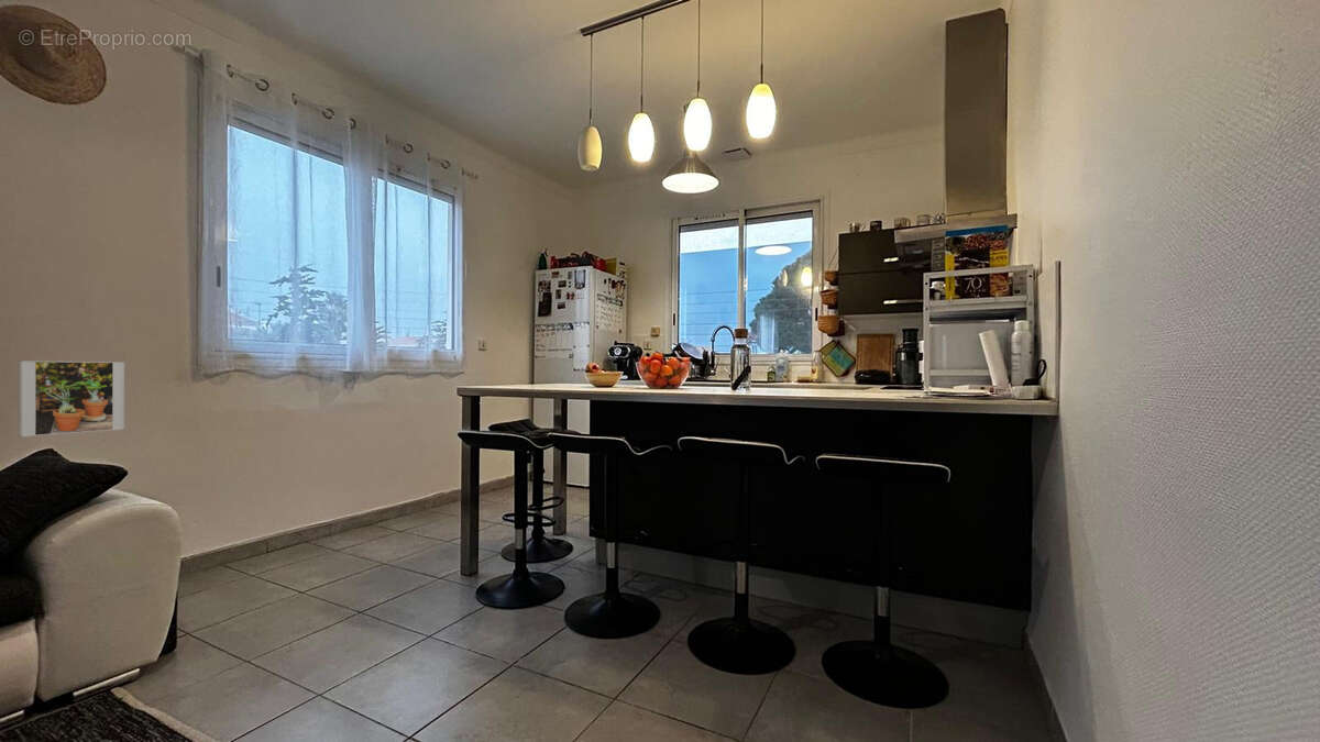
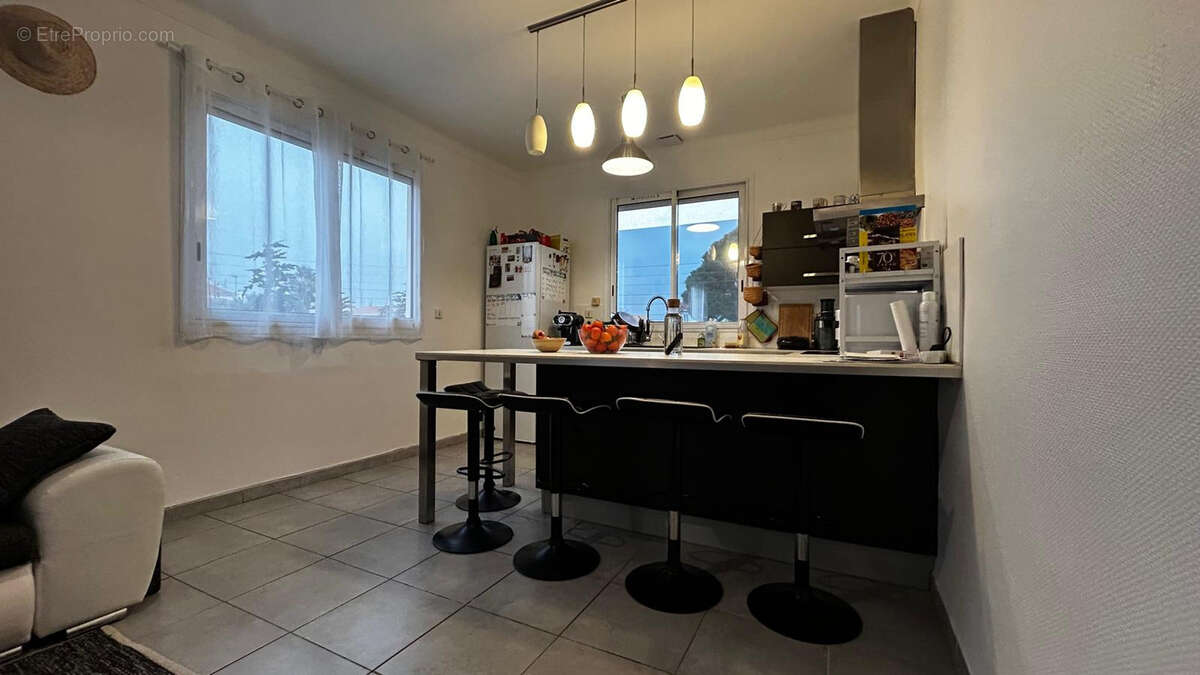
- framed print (74, 397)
